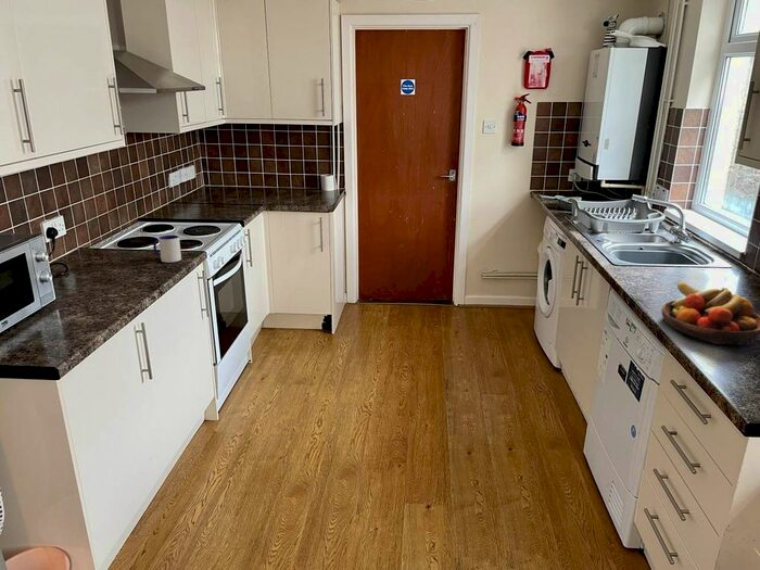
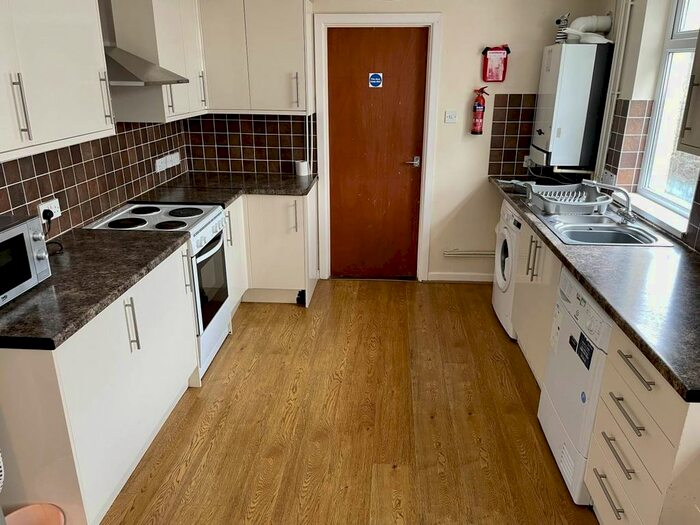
- mug (166, 248)
- fruit bowl (711, 311)
